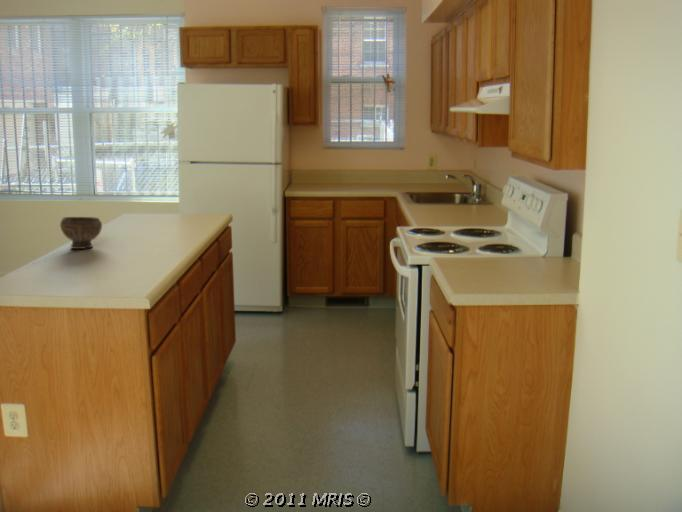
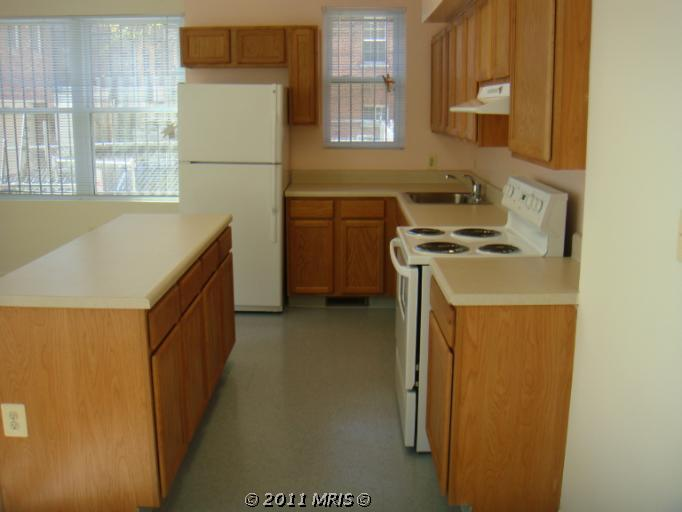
- bowl (81, 232)
